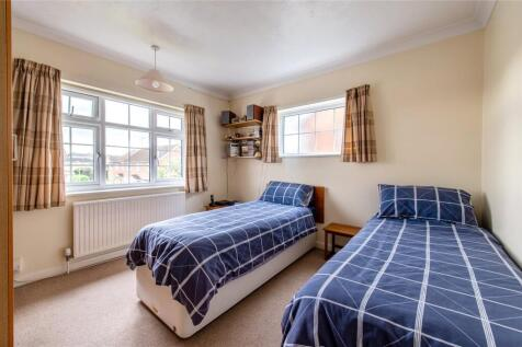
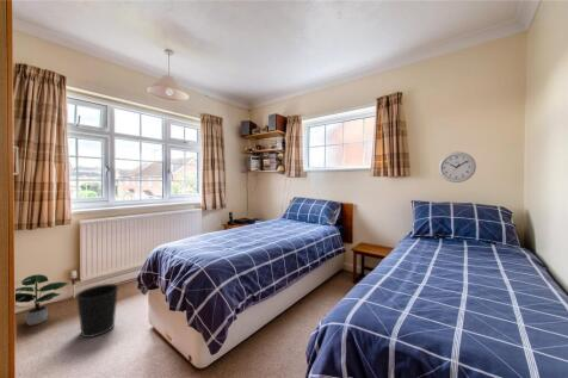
+ wastebasket (98, 310)
+ wall clock (456, 167)
+ potted plant (39, 298)
